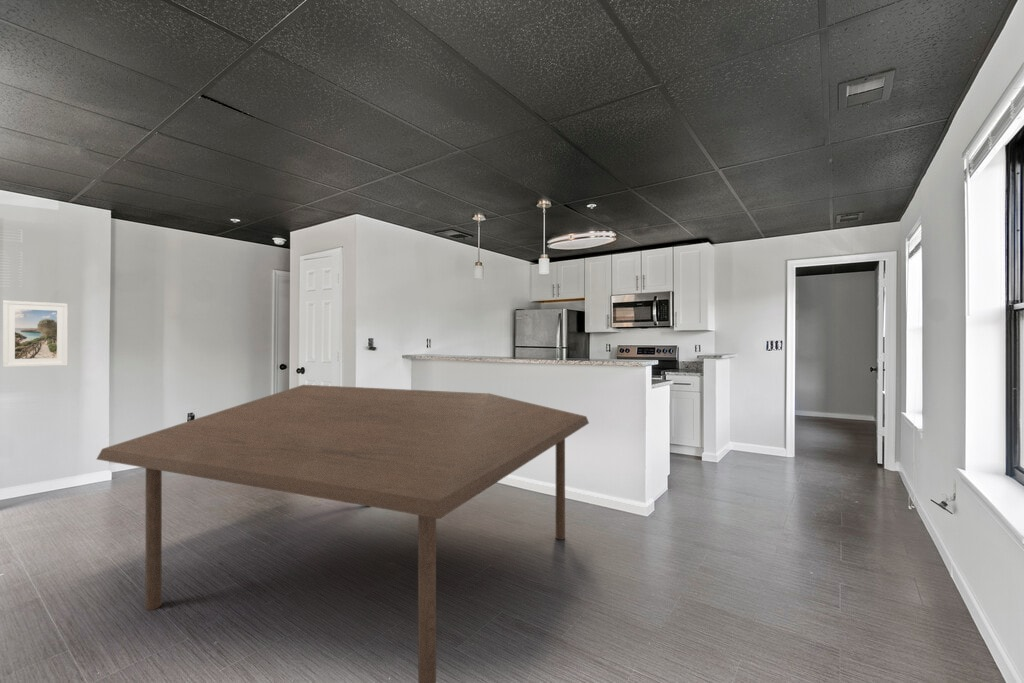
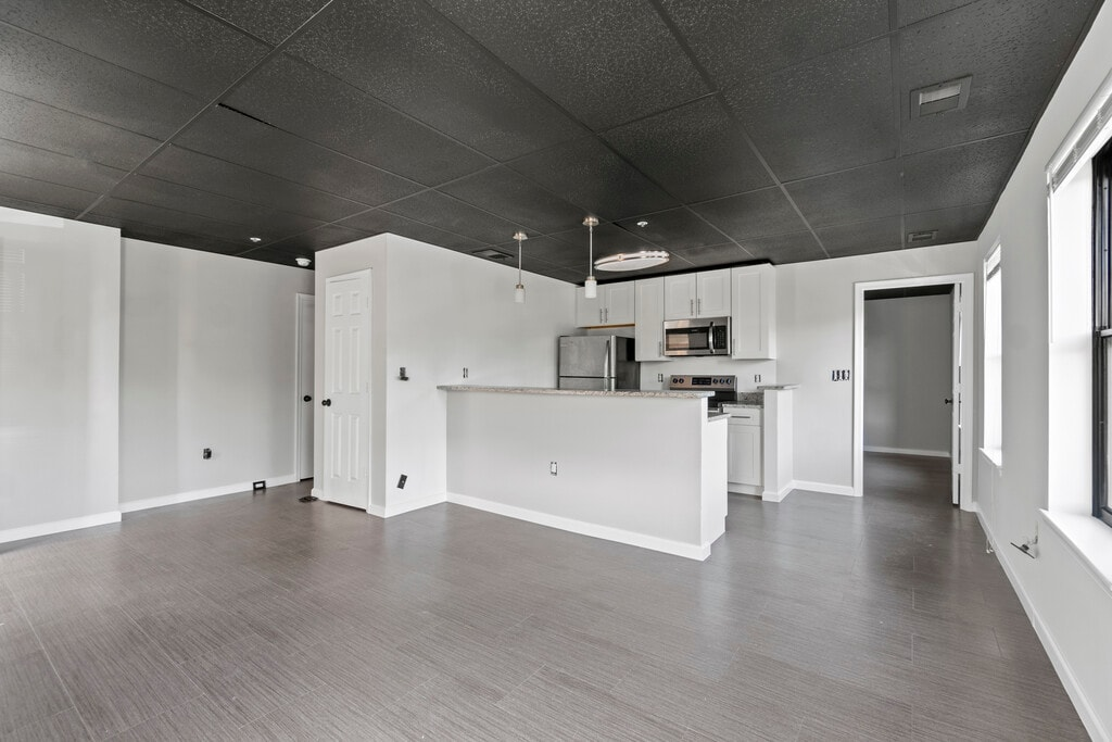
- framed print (36, 334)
- dining table (387, 477)
